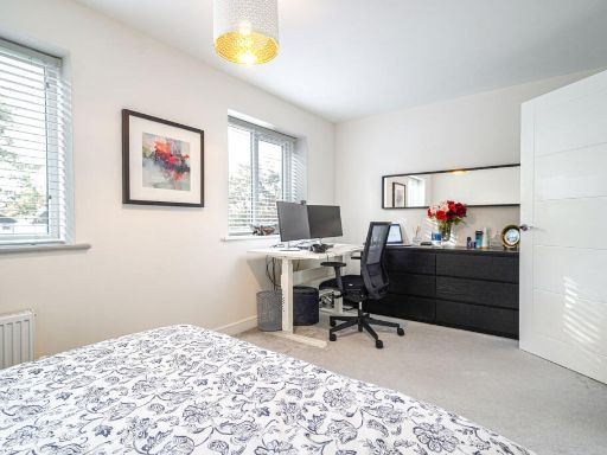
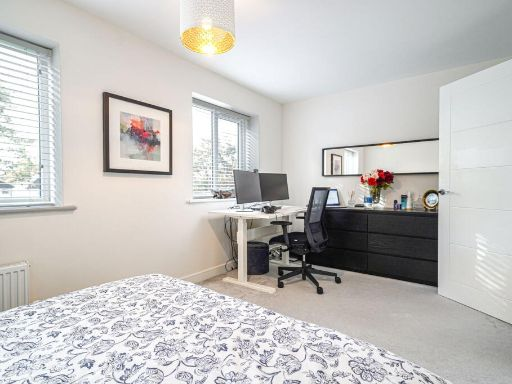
- waste bin (270, 309)
